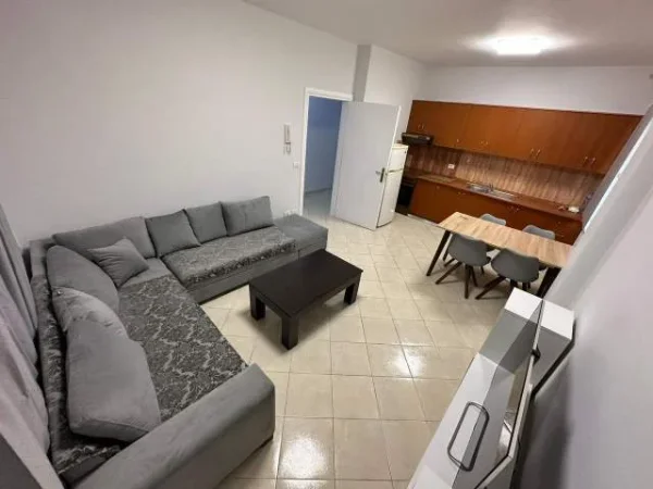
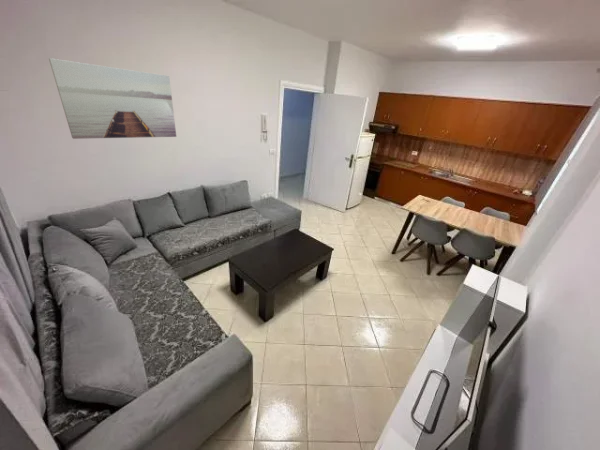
+ wall art (124, 104)
